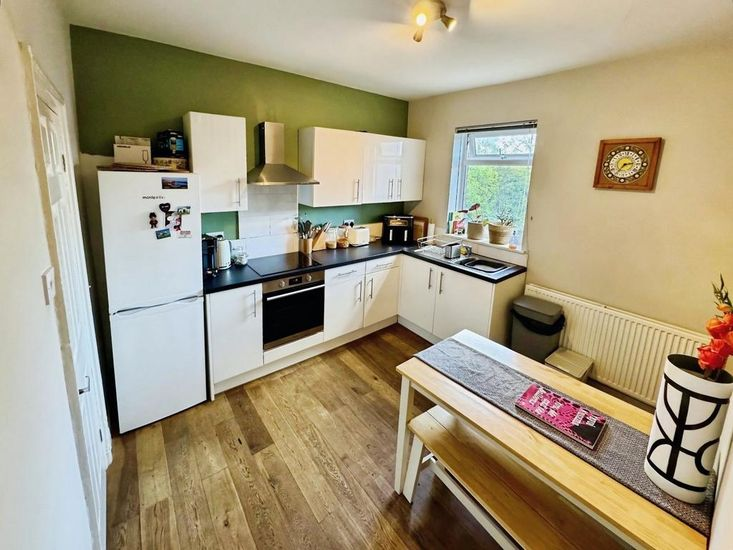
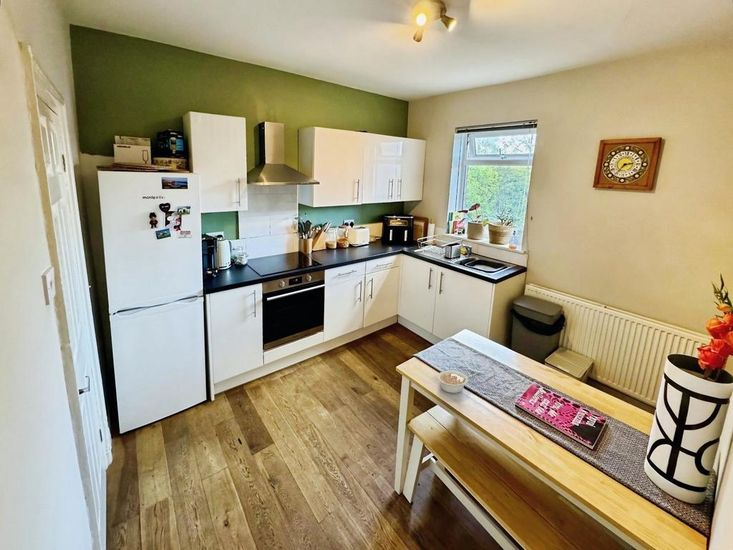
+ legume (453, 381)
